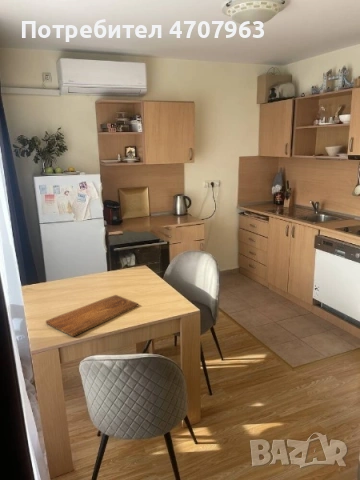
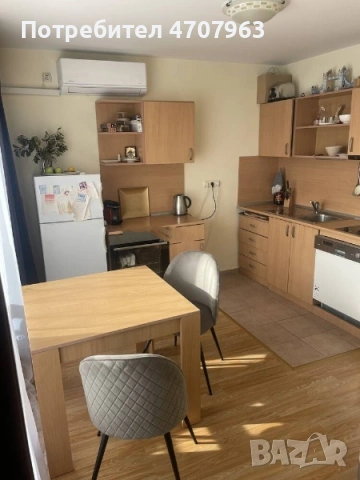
- cutting board (95, 312)
